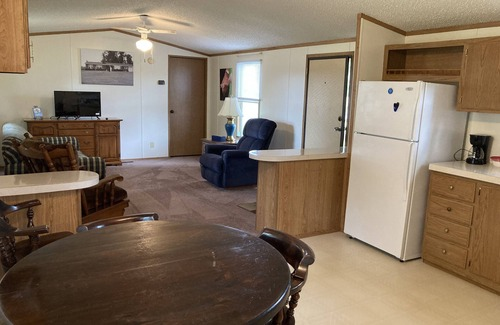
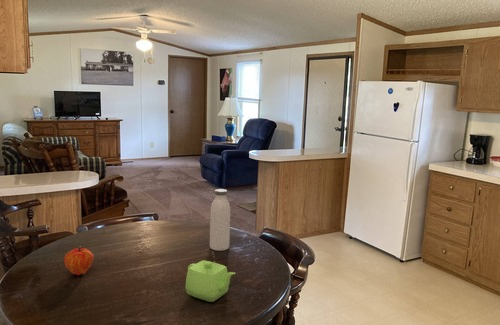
+ water bottle (220, 218)
+ teapot (210, 279)
+ fruit (79, 260)
